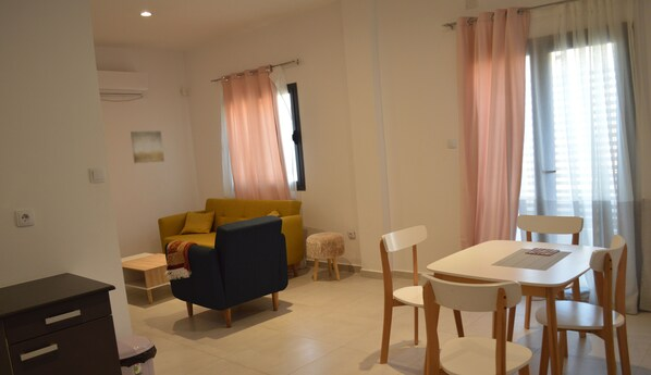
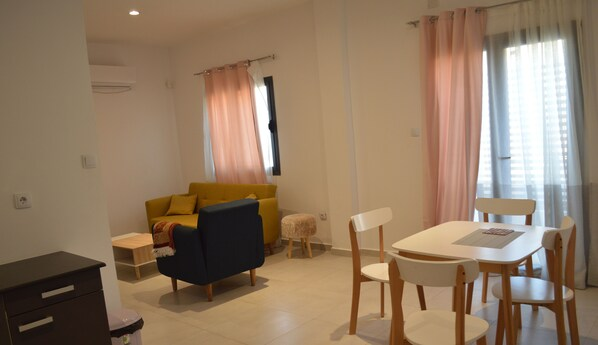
- wall art (147, 147)
